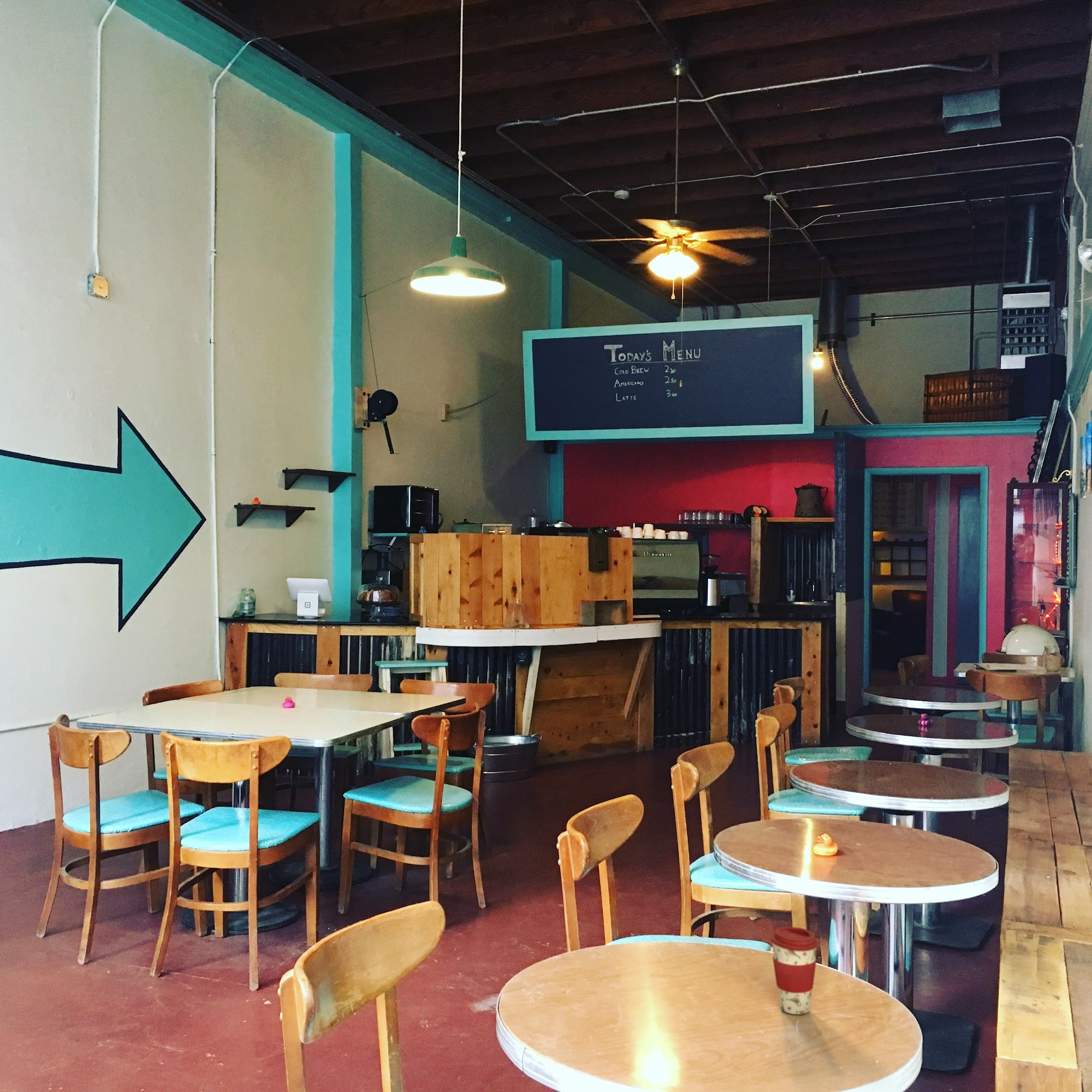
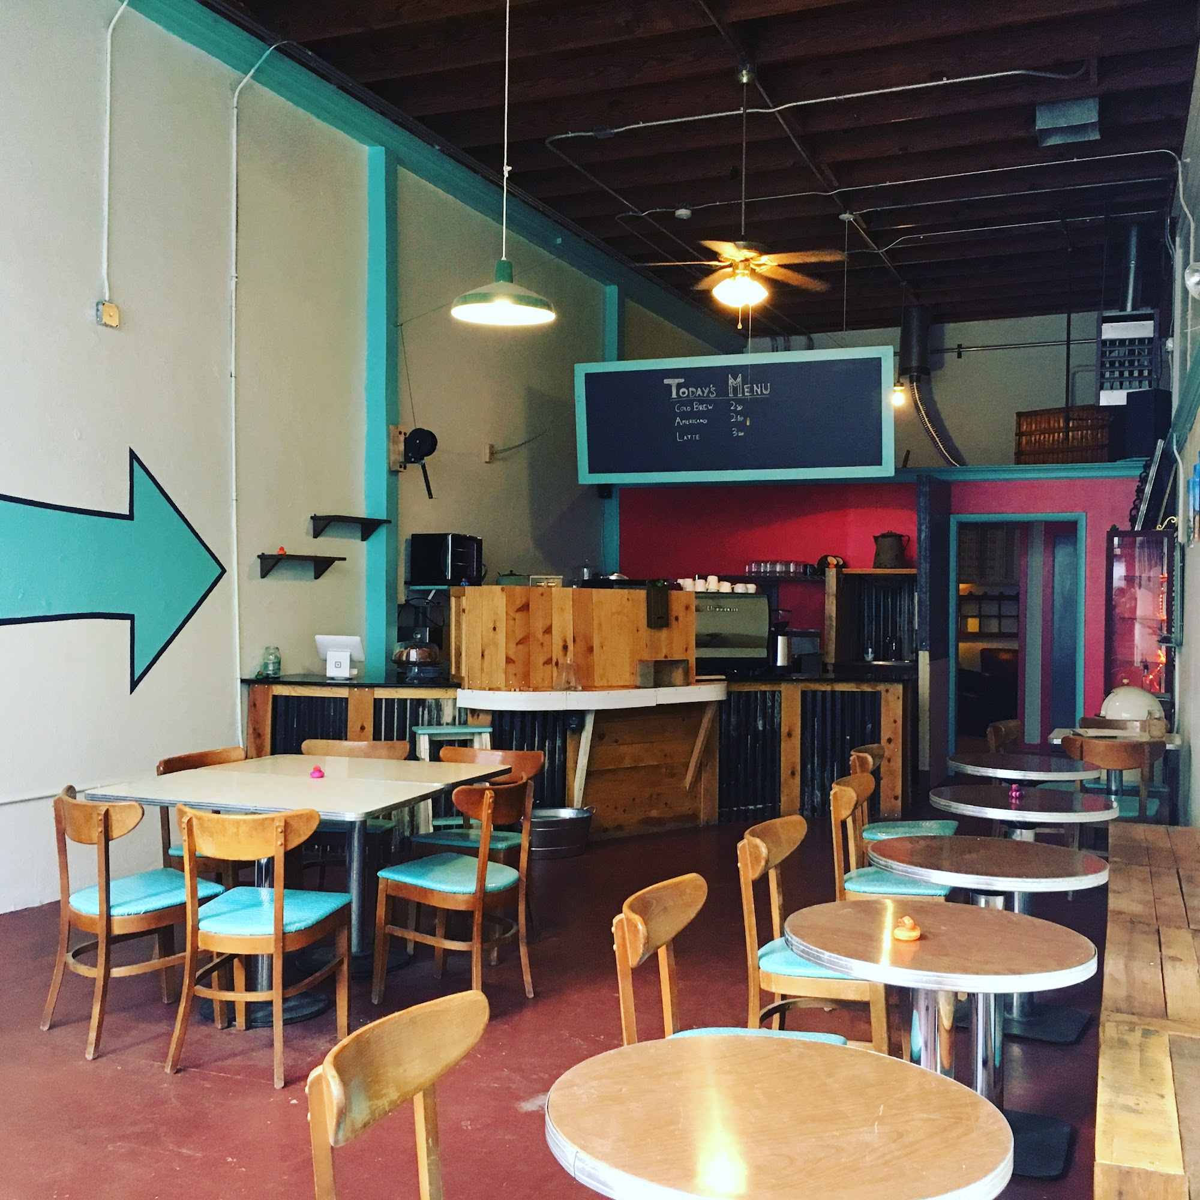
- coffee cup (794, 970)
